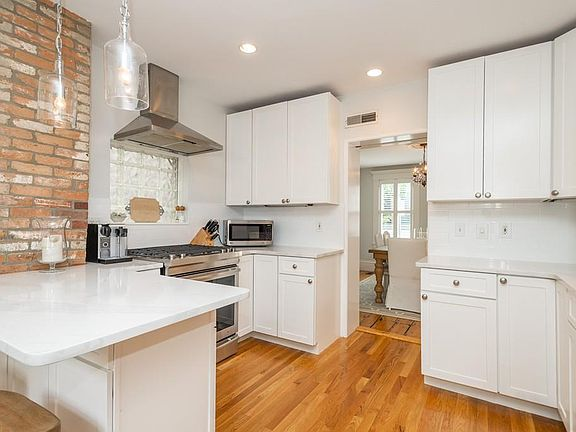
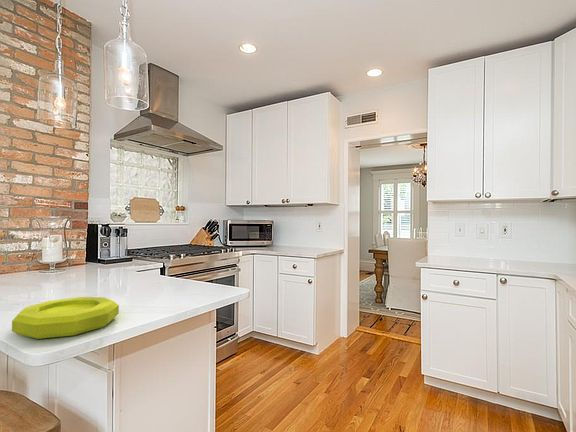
+ bowl (69, 315)
